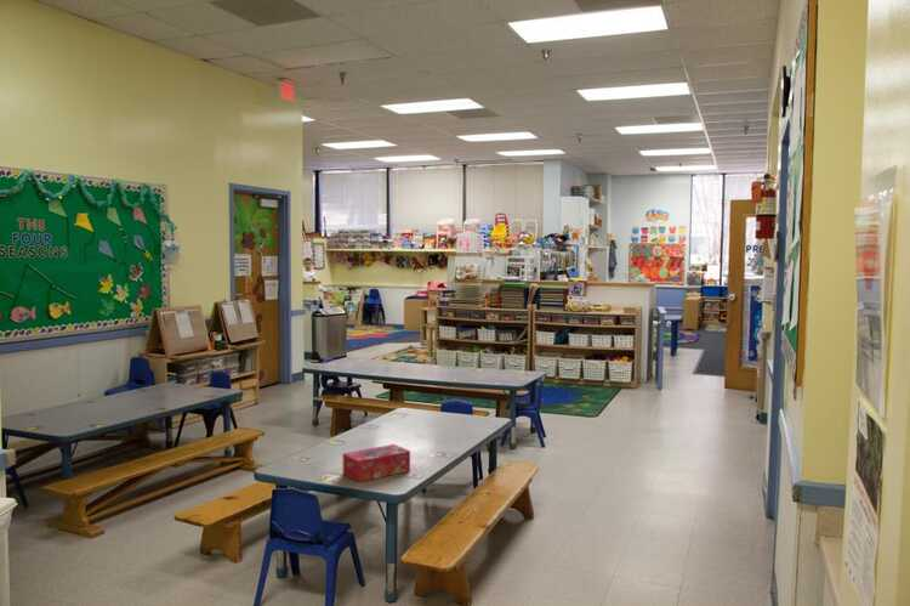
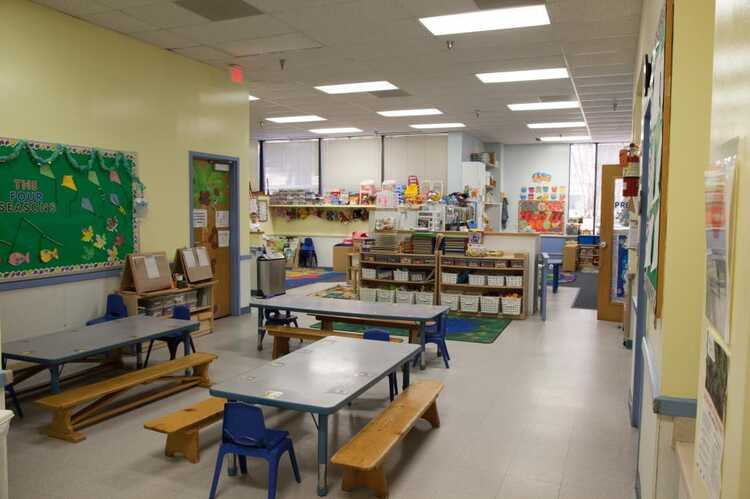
- tissue box (376, 461)
